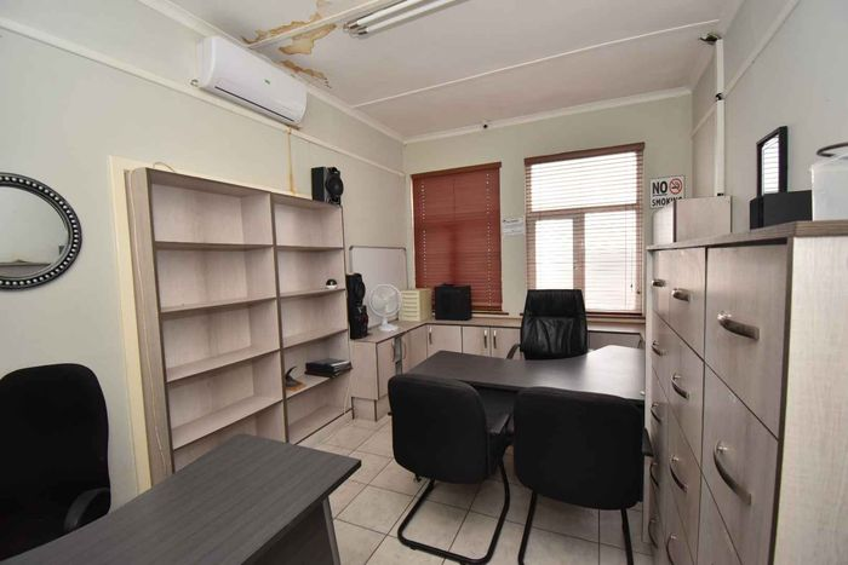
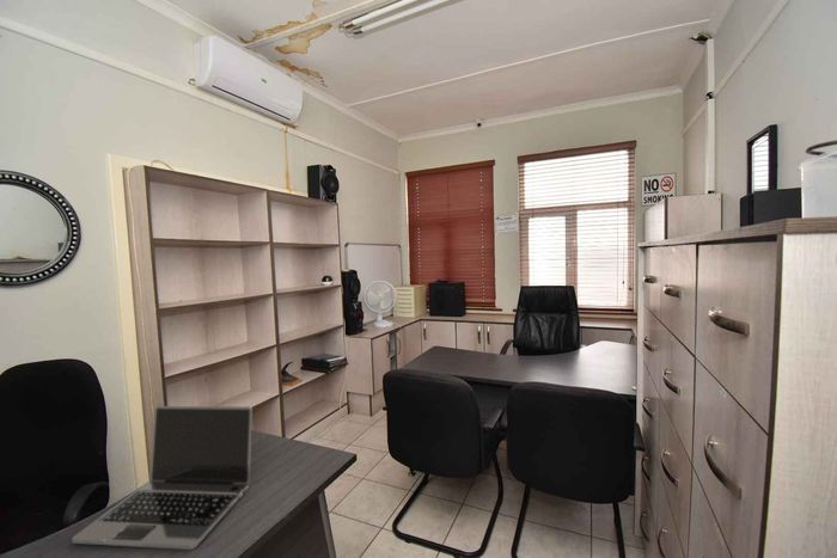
+ laptop (171, 467)
